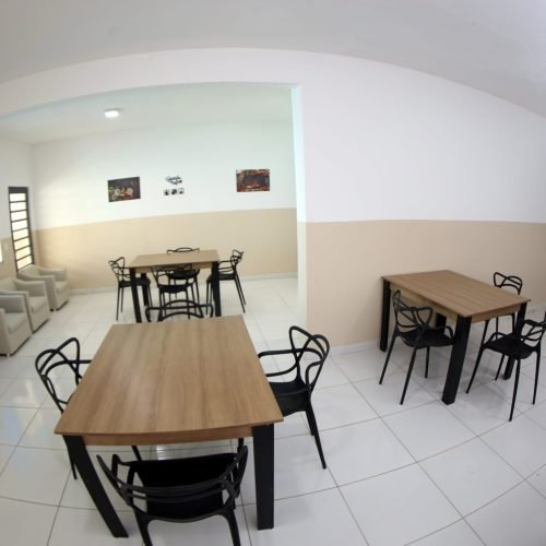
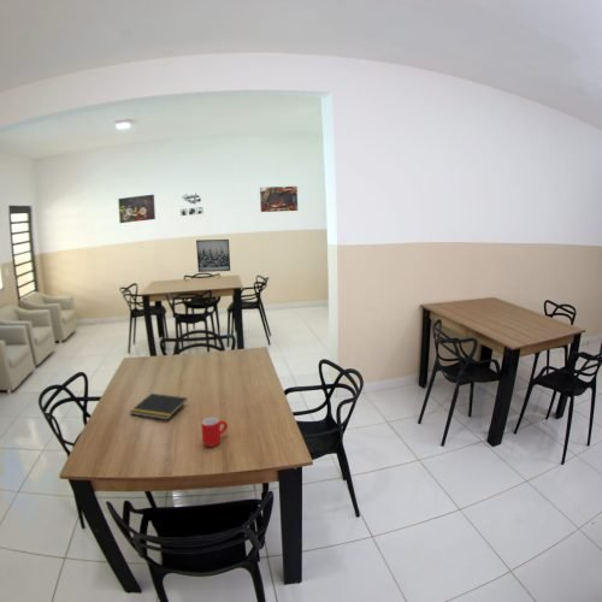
+ wall art (213, 255)
+ notepad (159, 406)
+ mug (214, 430)
